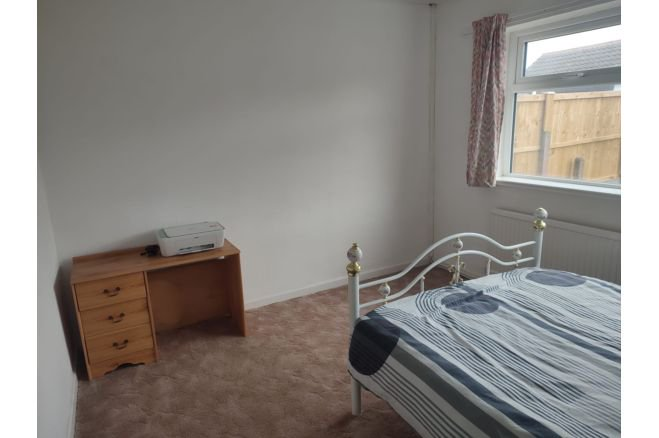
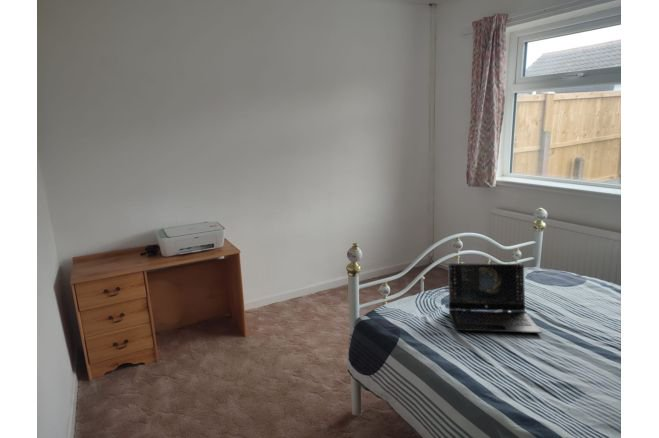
+ laptop (490, 296)
